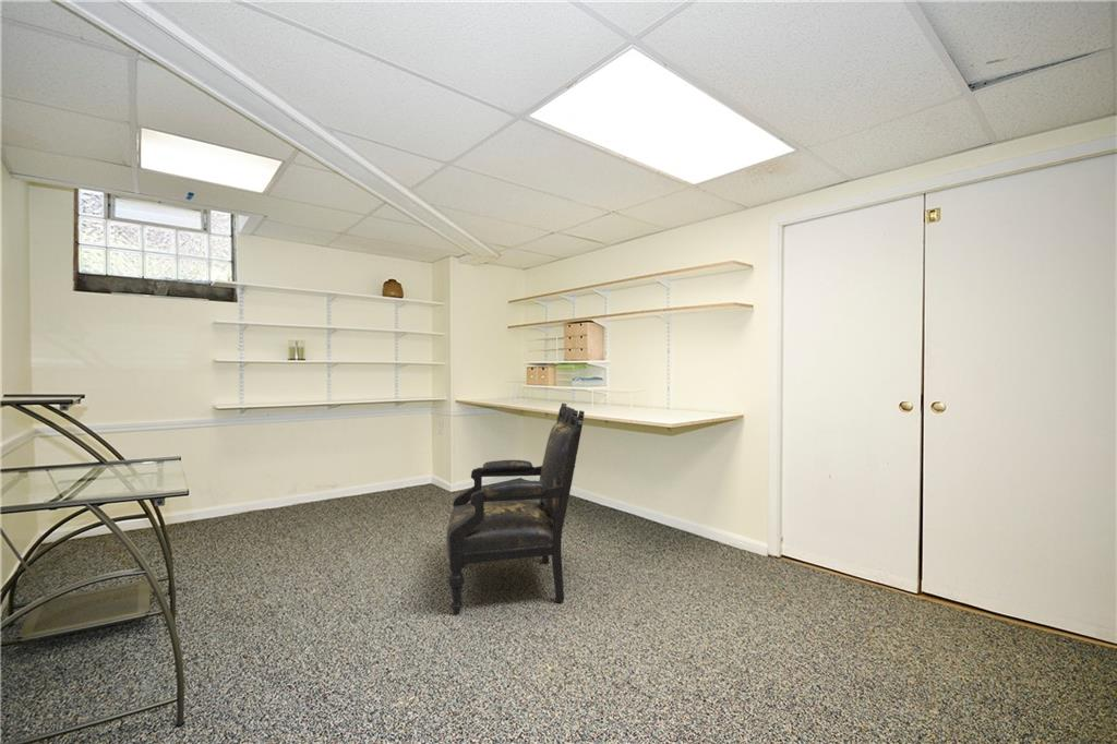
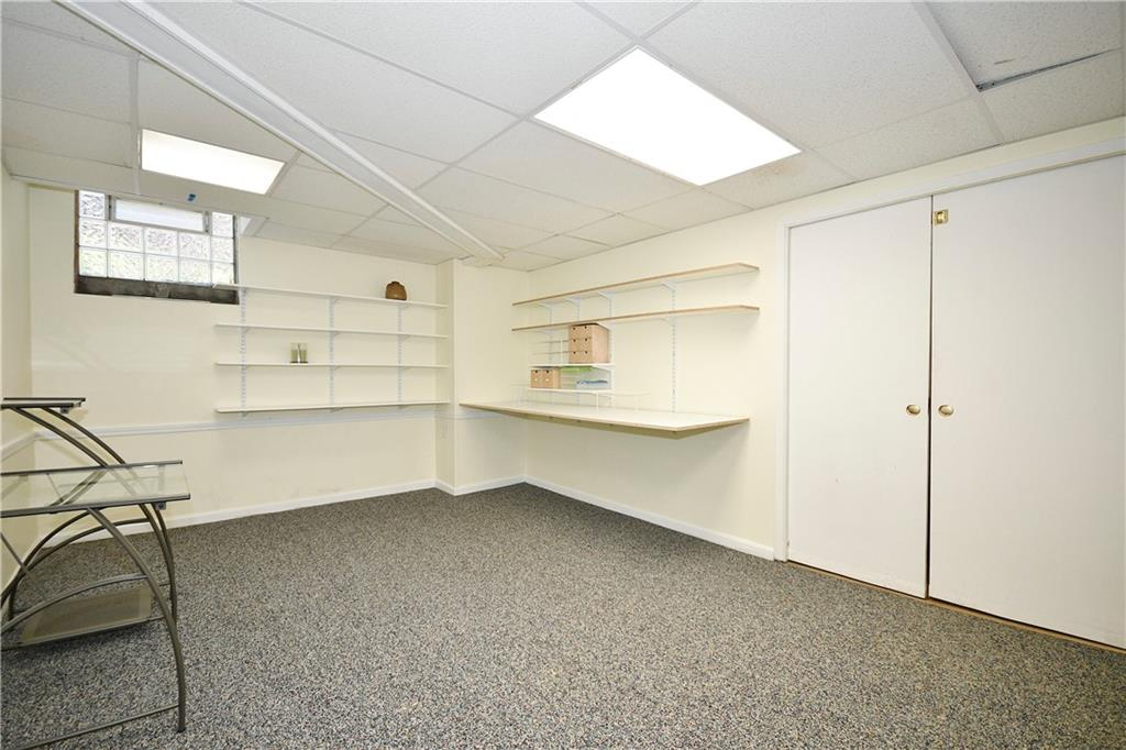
- armchair (512, 494)
